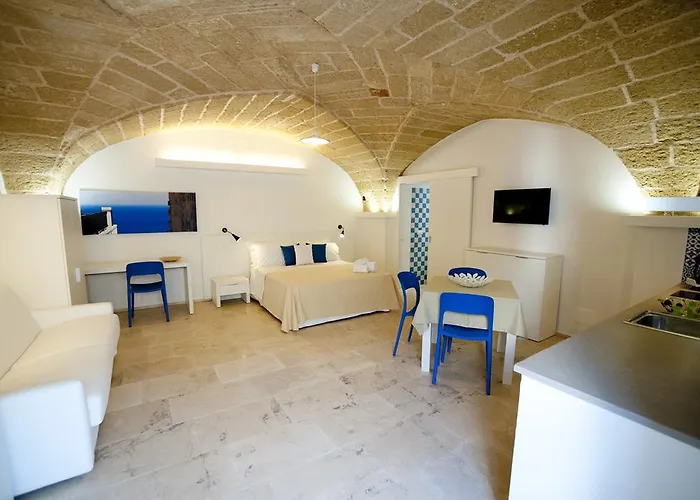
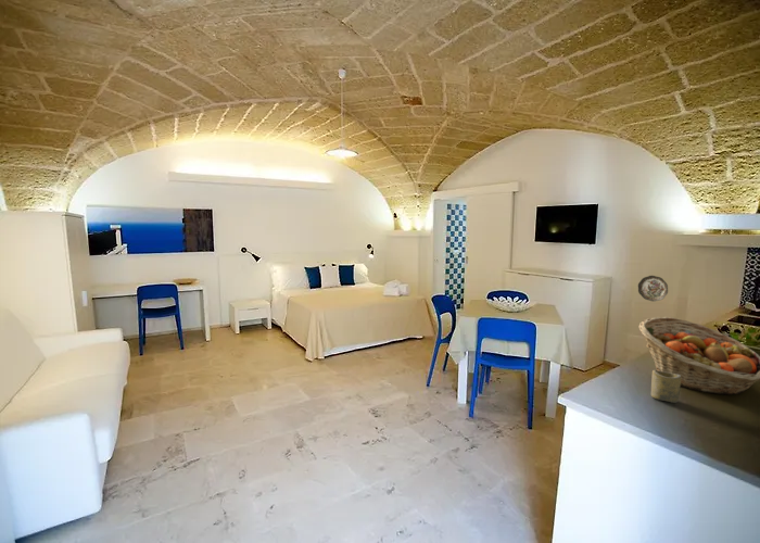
+ decorative plate (653, 288)
+ fruit basket (698, 352)
+ cup (664, 386)
